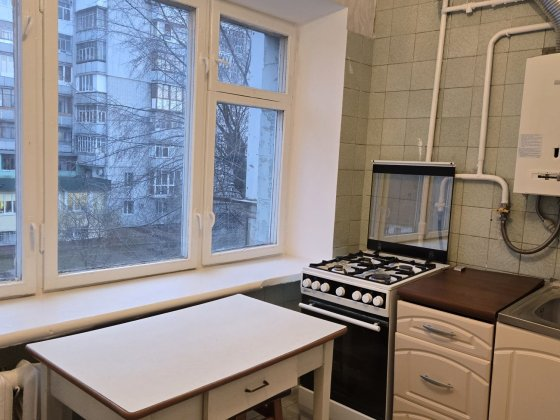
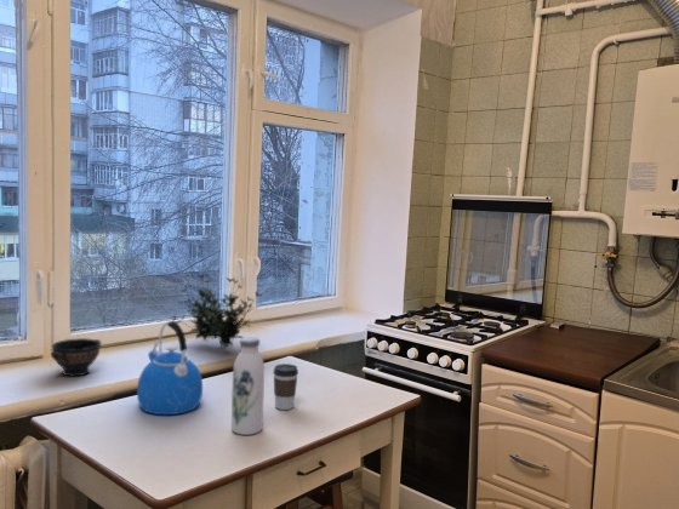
+ plant (217, 311)
+ water bottle (247, 384)
+ bowl (76, 358)
+ kettle (167, 361)
+ coffee cup (285, 387)
